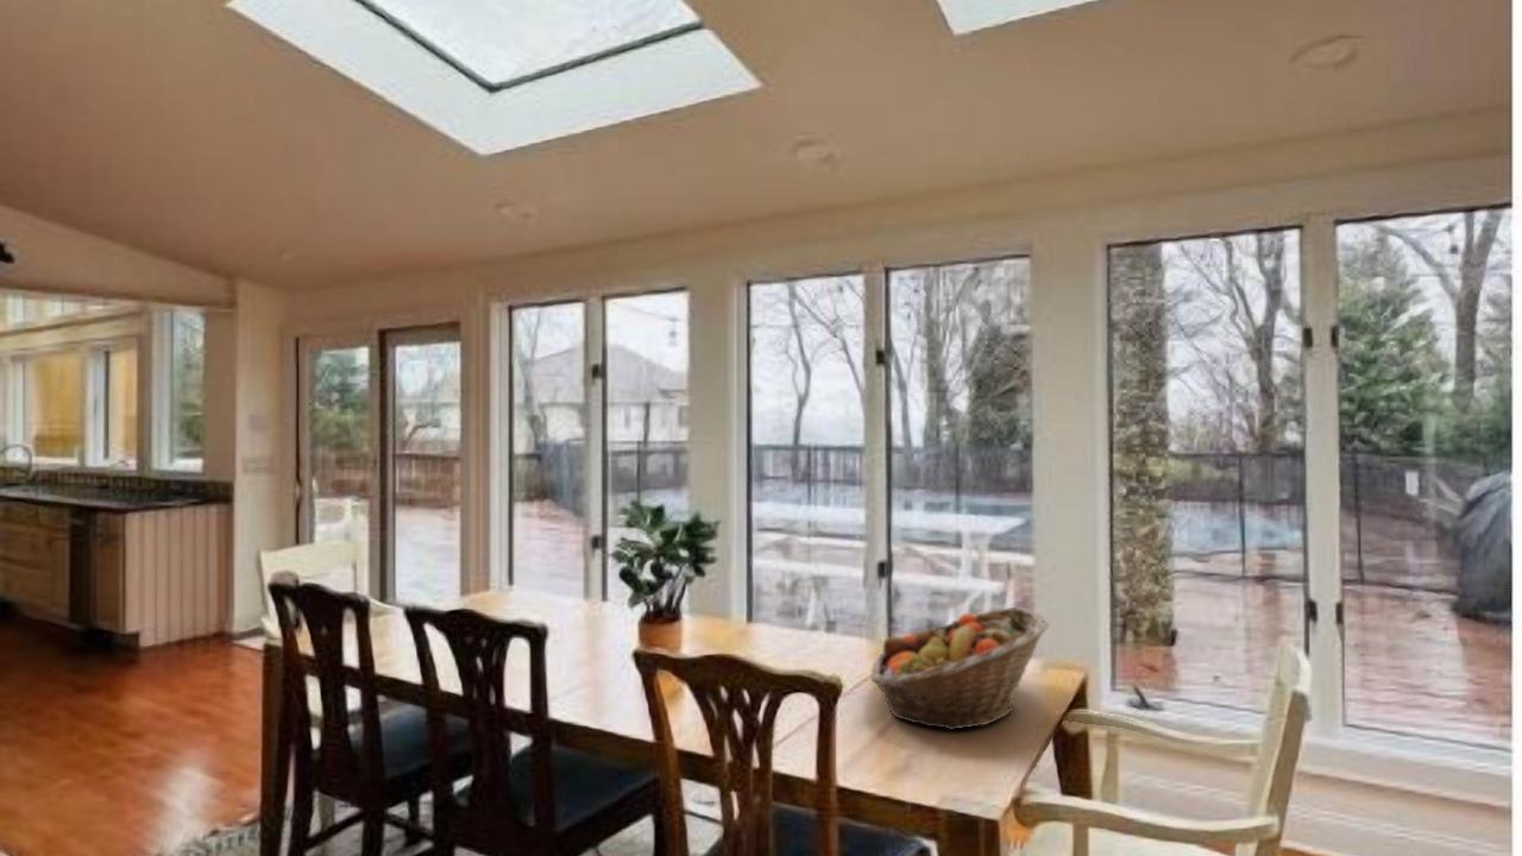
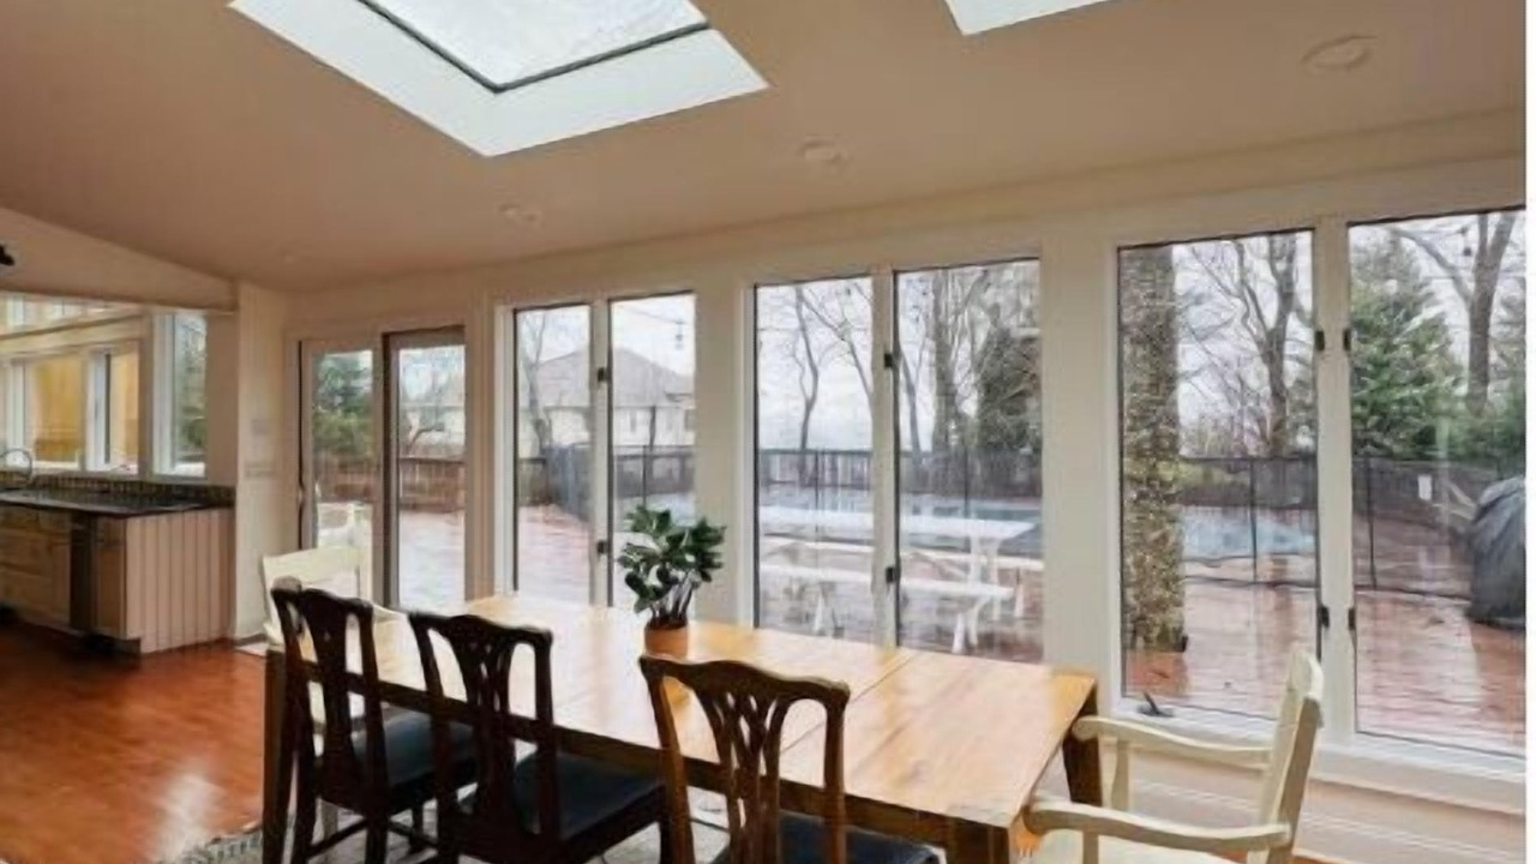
- fruit basket (956, 660)
